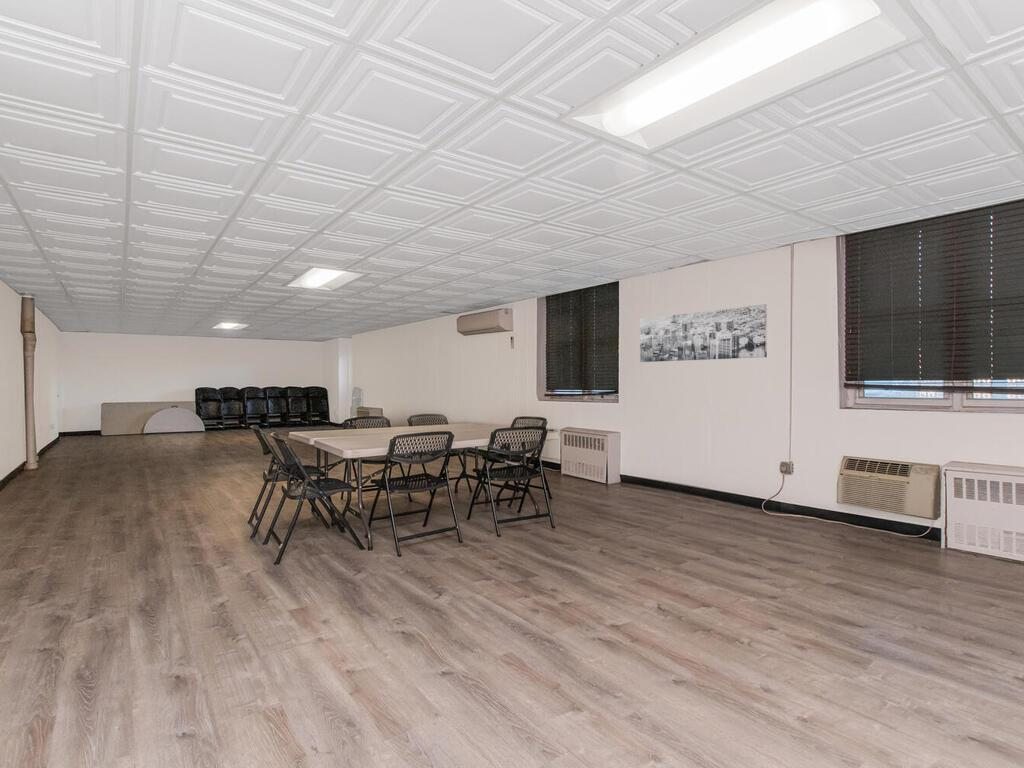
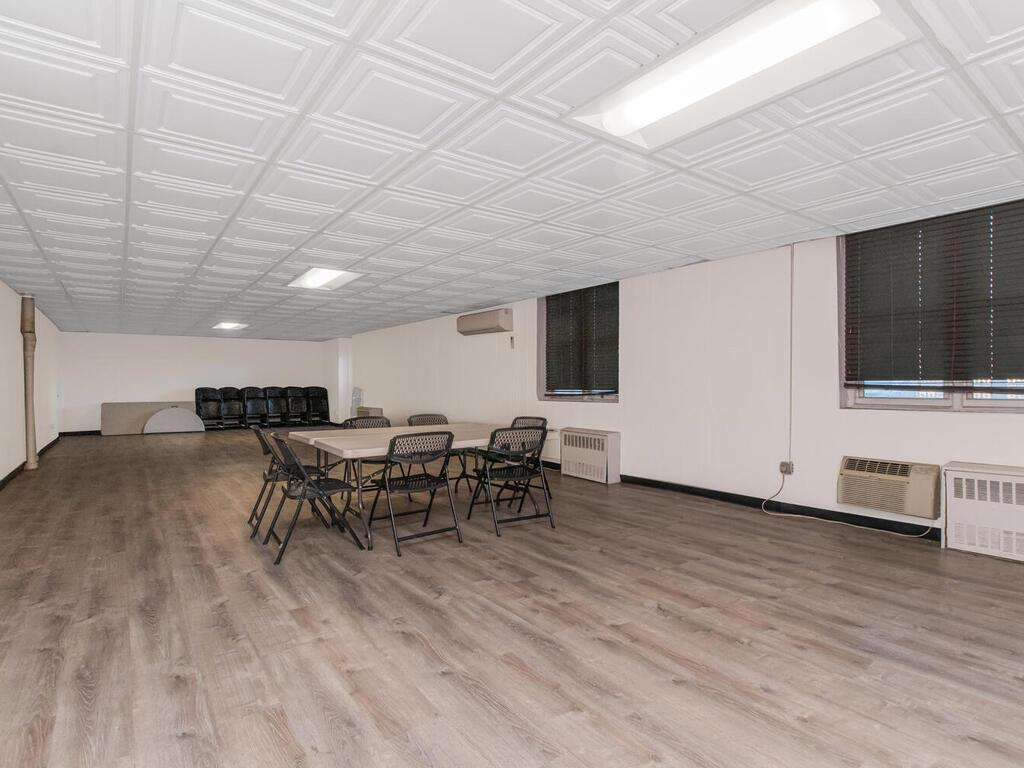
- wall art (696, 336)
